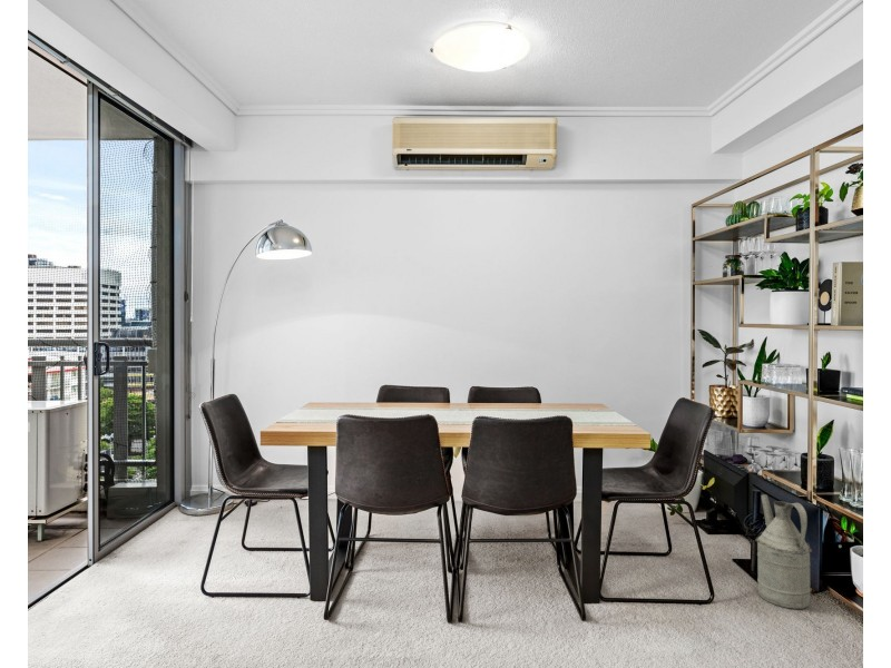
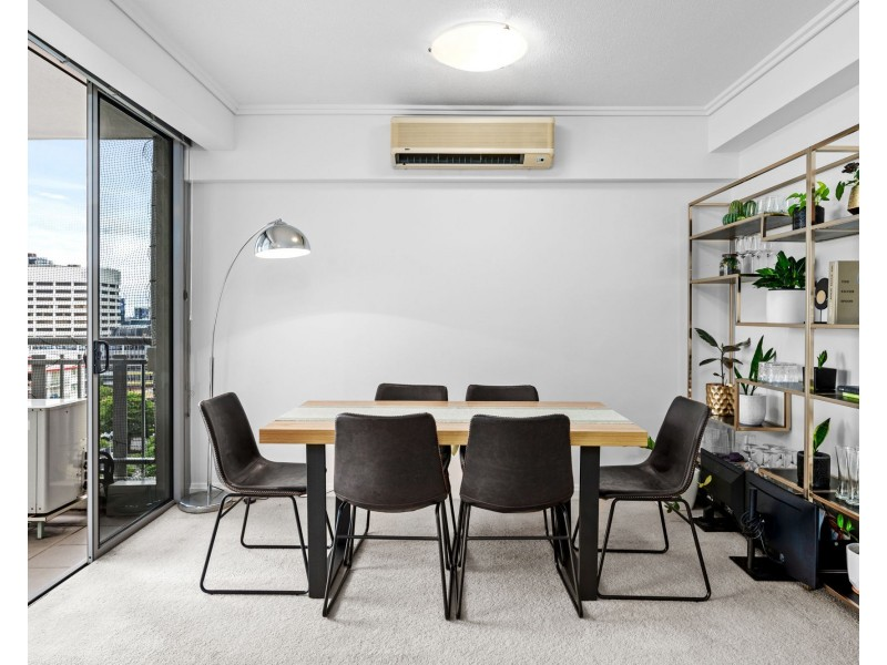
- watering can (781, 546)
